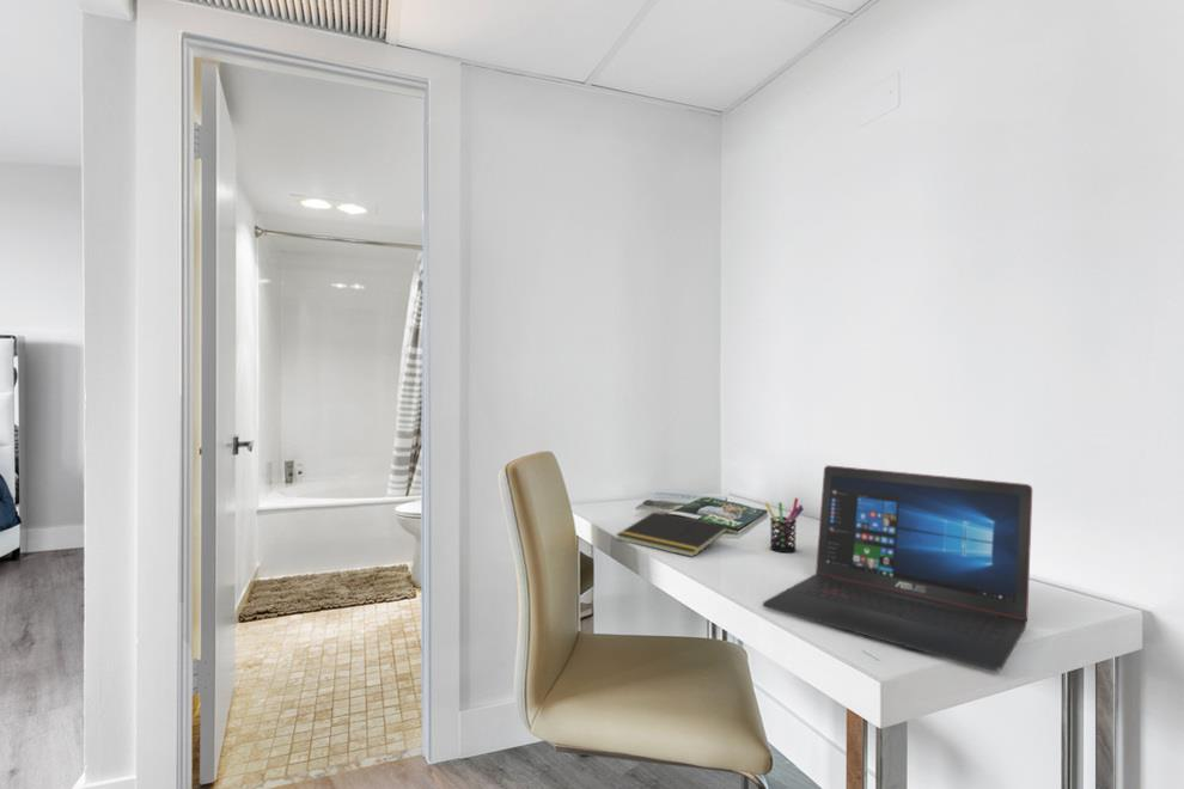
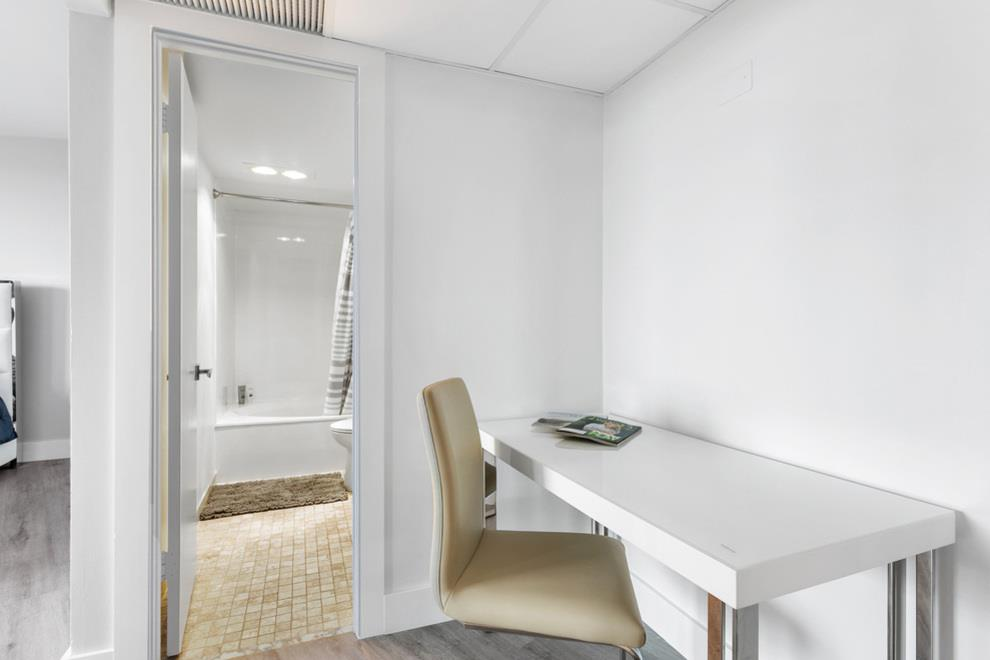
- notepad (671, 532)
- laptop (893, 548)
- pen holder (783, 522)
